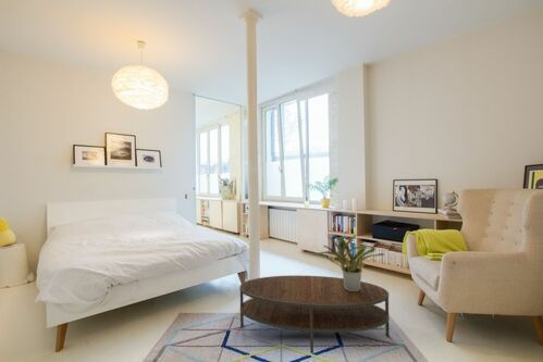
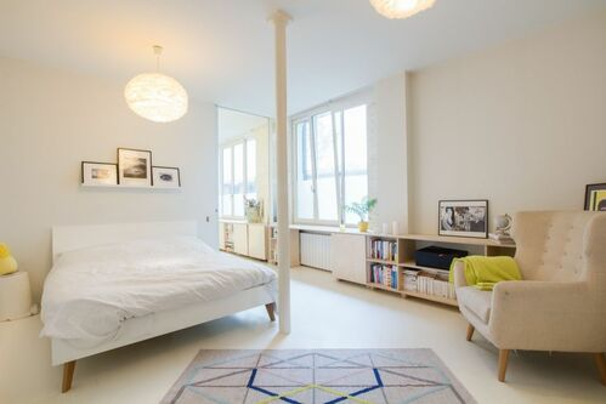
- potted plant (347, 261)
- coffee table (311, 309)
